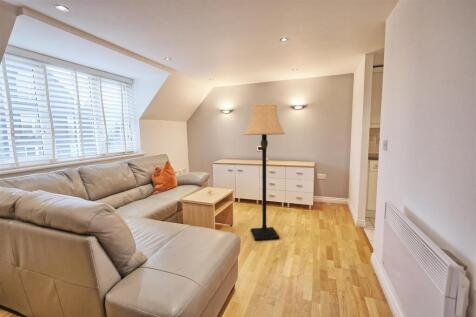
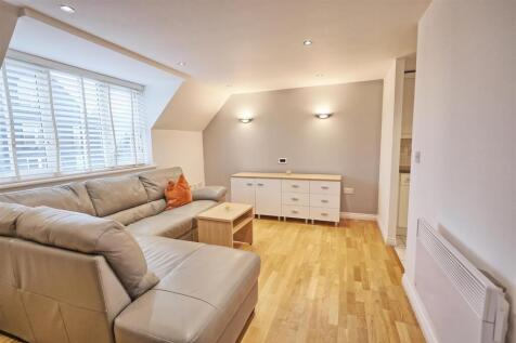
- lamp (264, 171)
